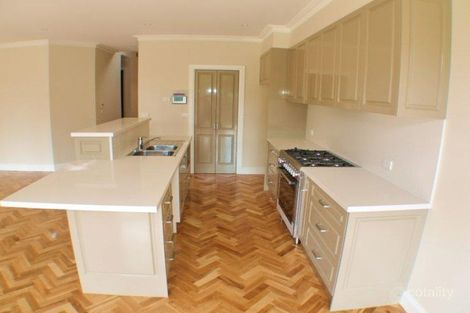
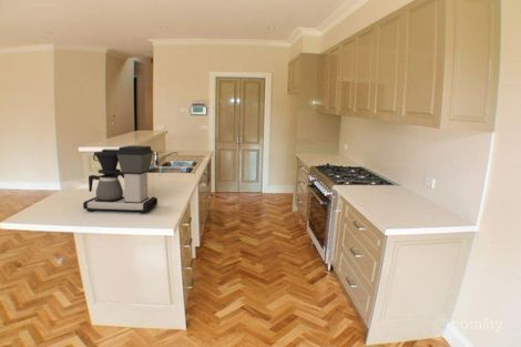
+ coffee maker (118, 177)
